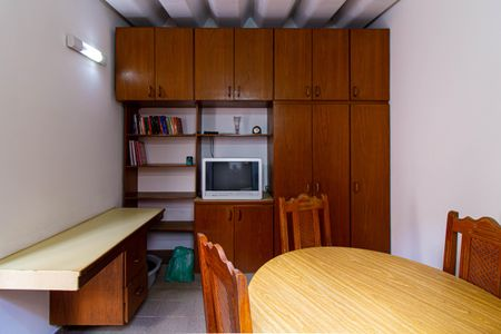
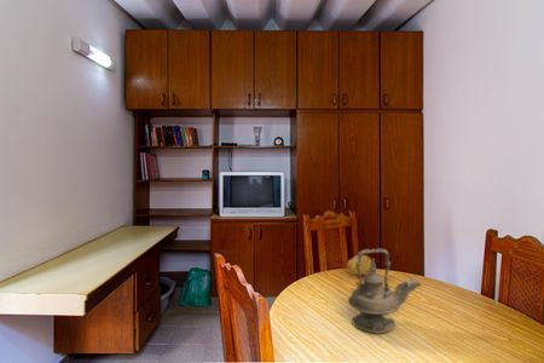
+ teapot (386, 286)
+ fruit (360, 265)
